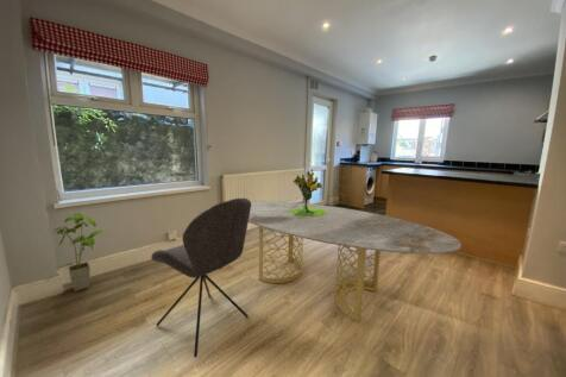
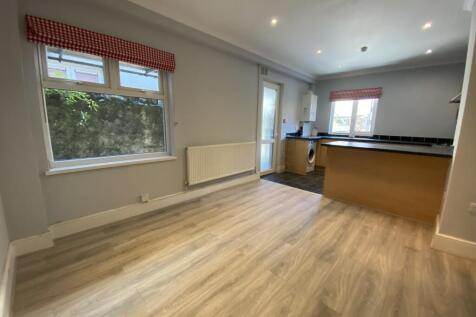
- house plant (83, 249)
- chair (206, 260)
- bouquet (307, 191)
- dining table (322, 241)
